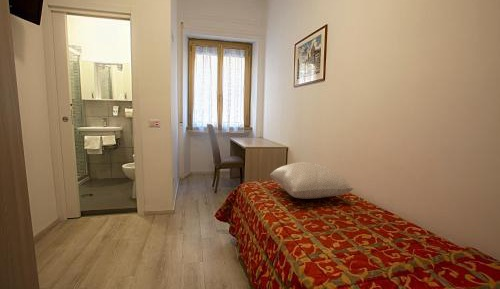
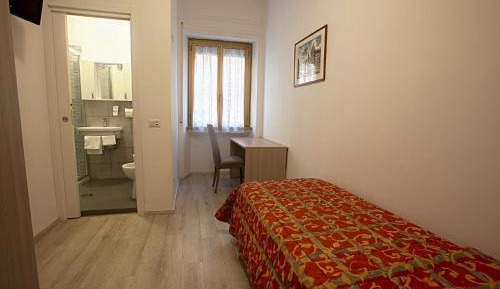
- pillow (308, 179)
